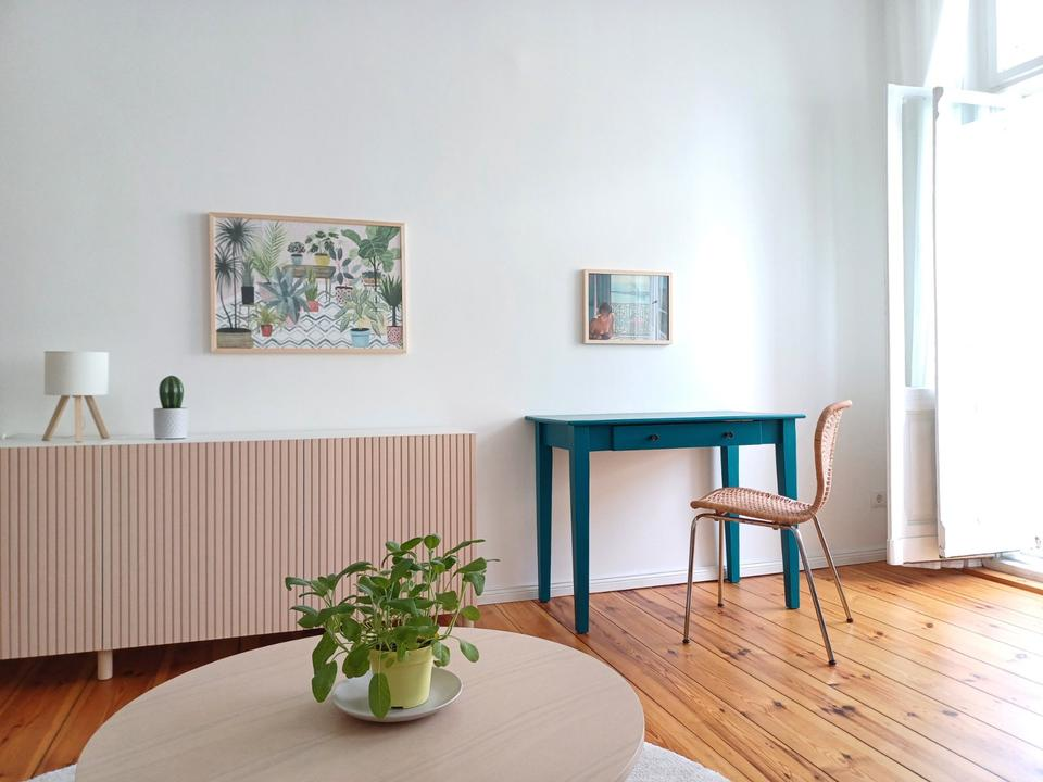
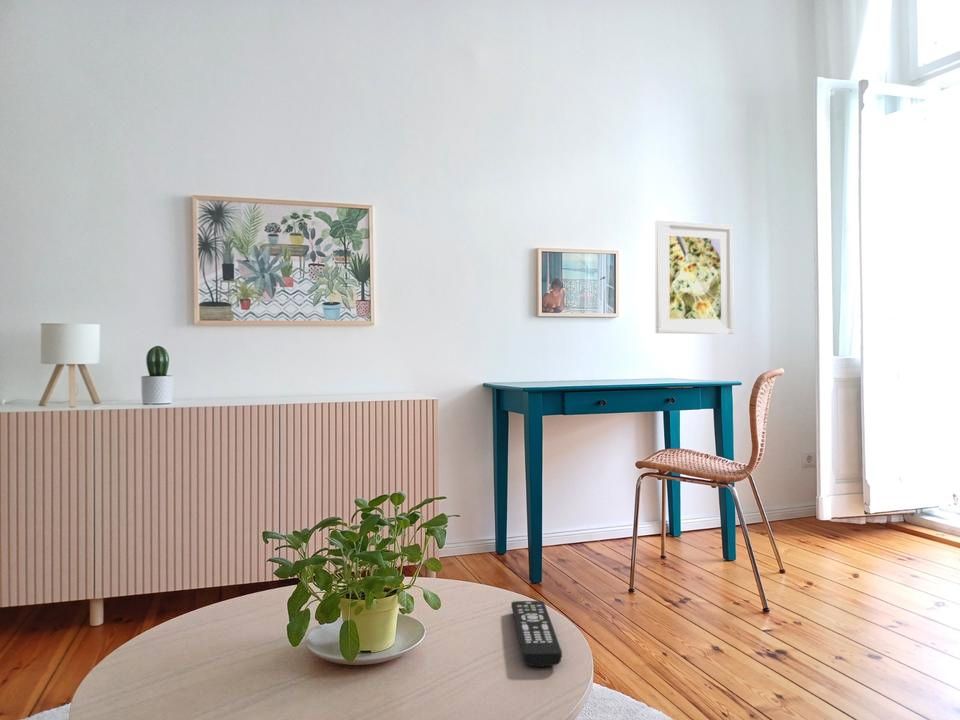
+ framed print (694, 278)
+ remote control (534, 630)
